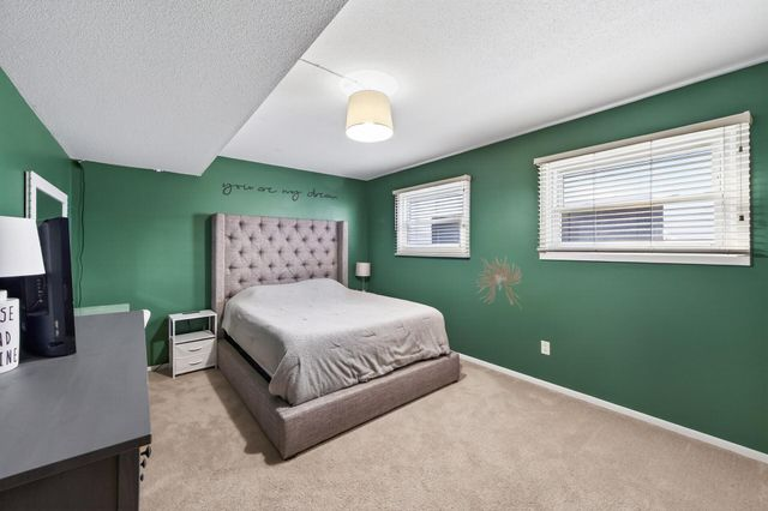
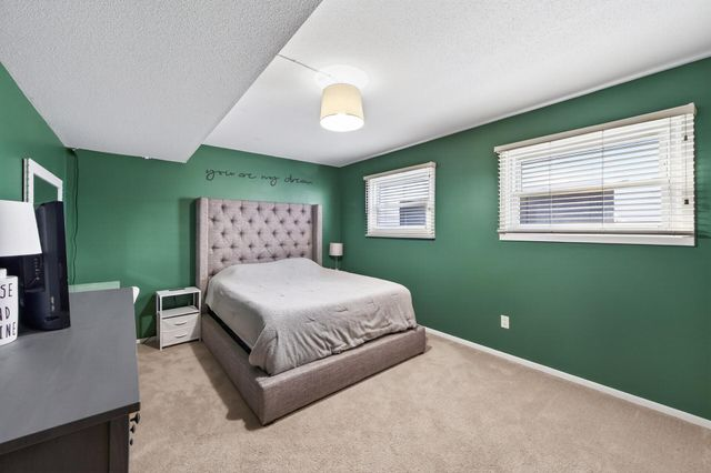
- wall sculpture (497, 281)
